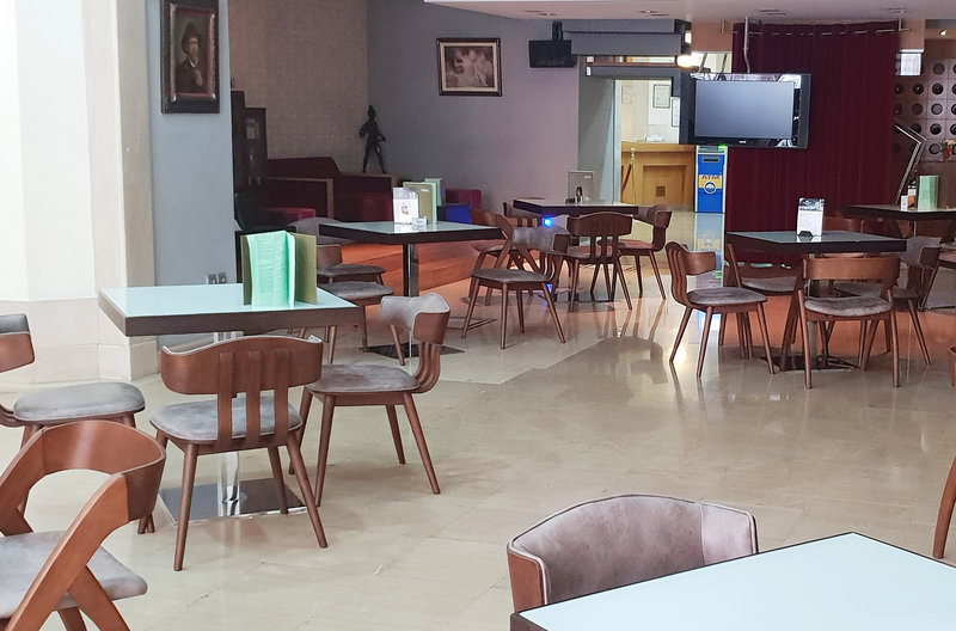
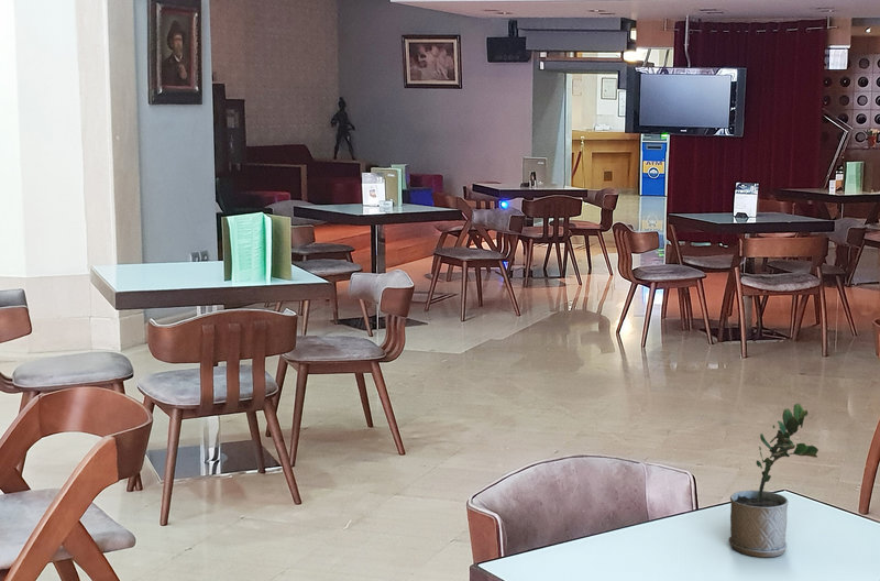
+ potted plant (770, 476)
